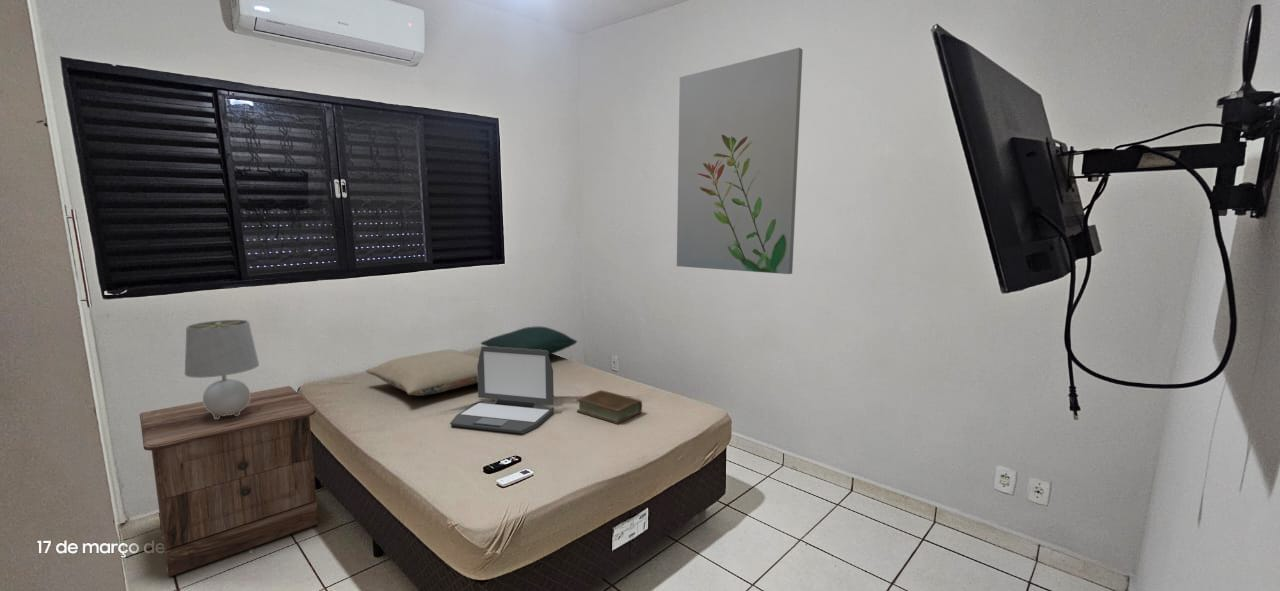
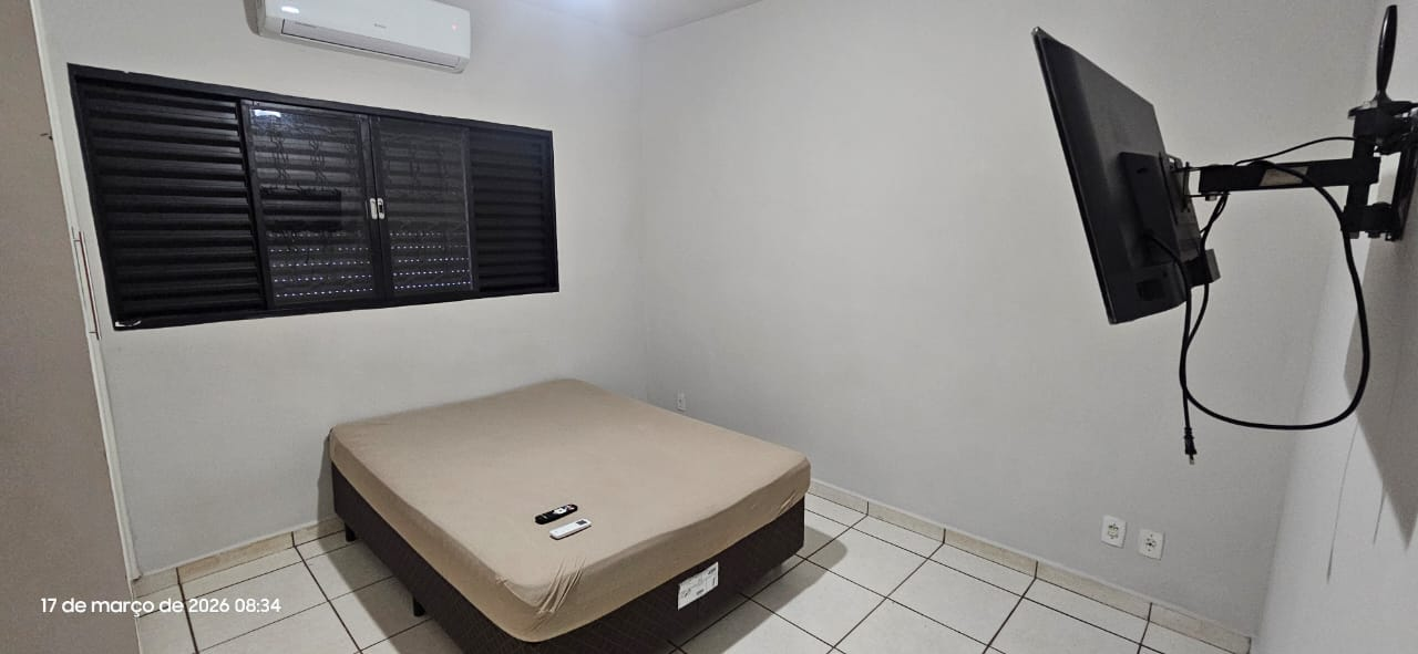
- wall art (732, 169)
- book (609, 405)
- table lamp (223, 369)
- pillow (435, 371)
- nightstand (235, 471)
- pillow (529, 343)
- laptop (500, 387)
